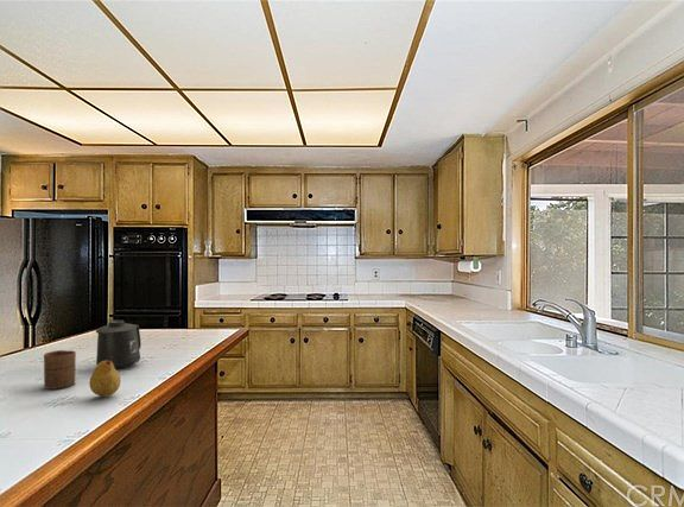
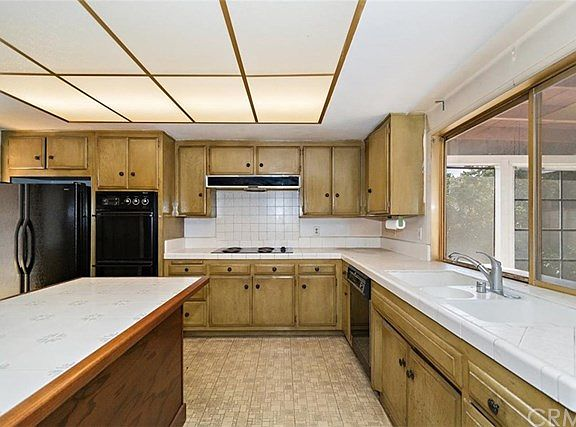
- fruit (104, 375)
- cup (59, 368)
- mug (119, 342)
